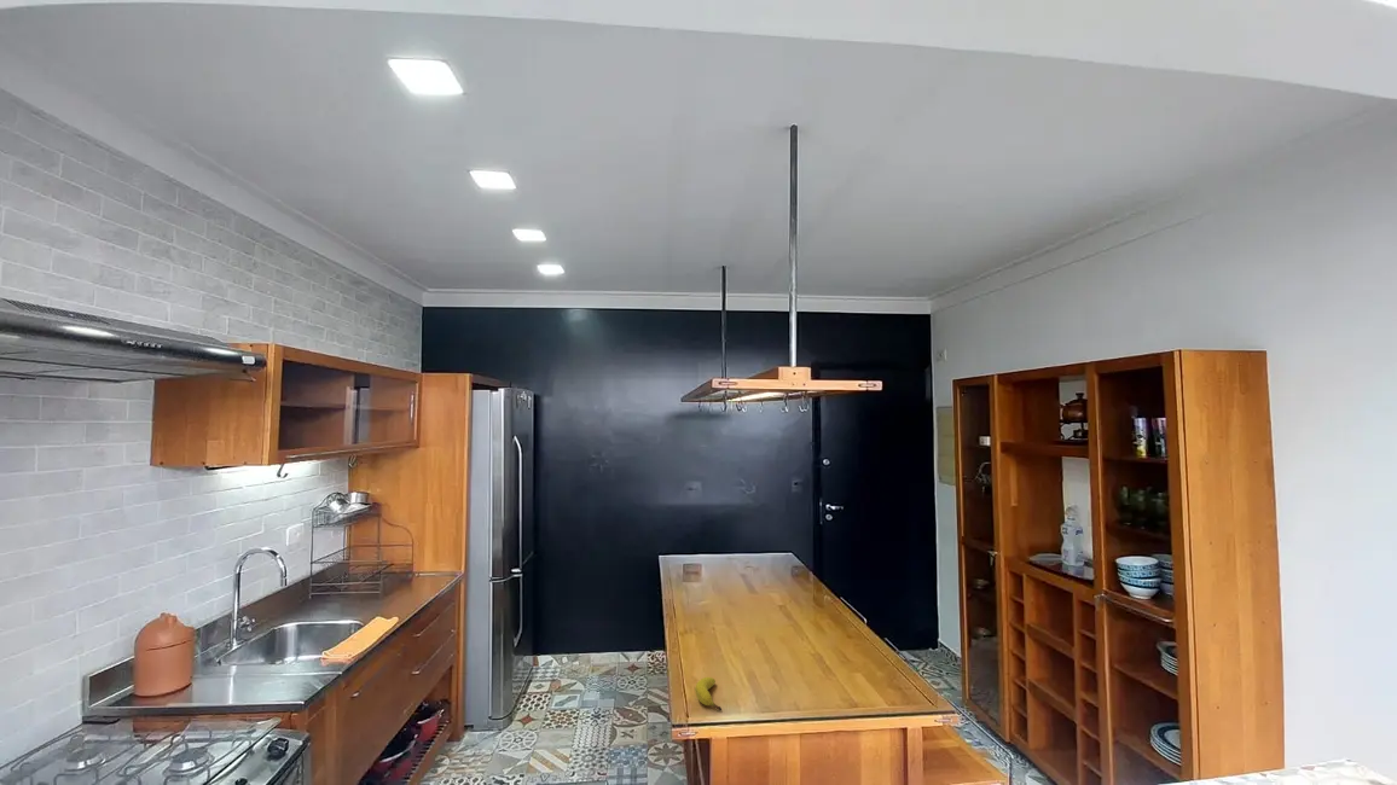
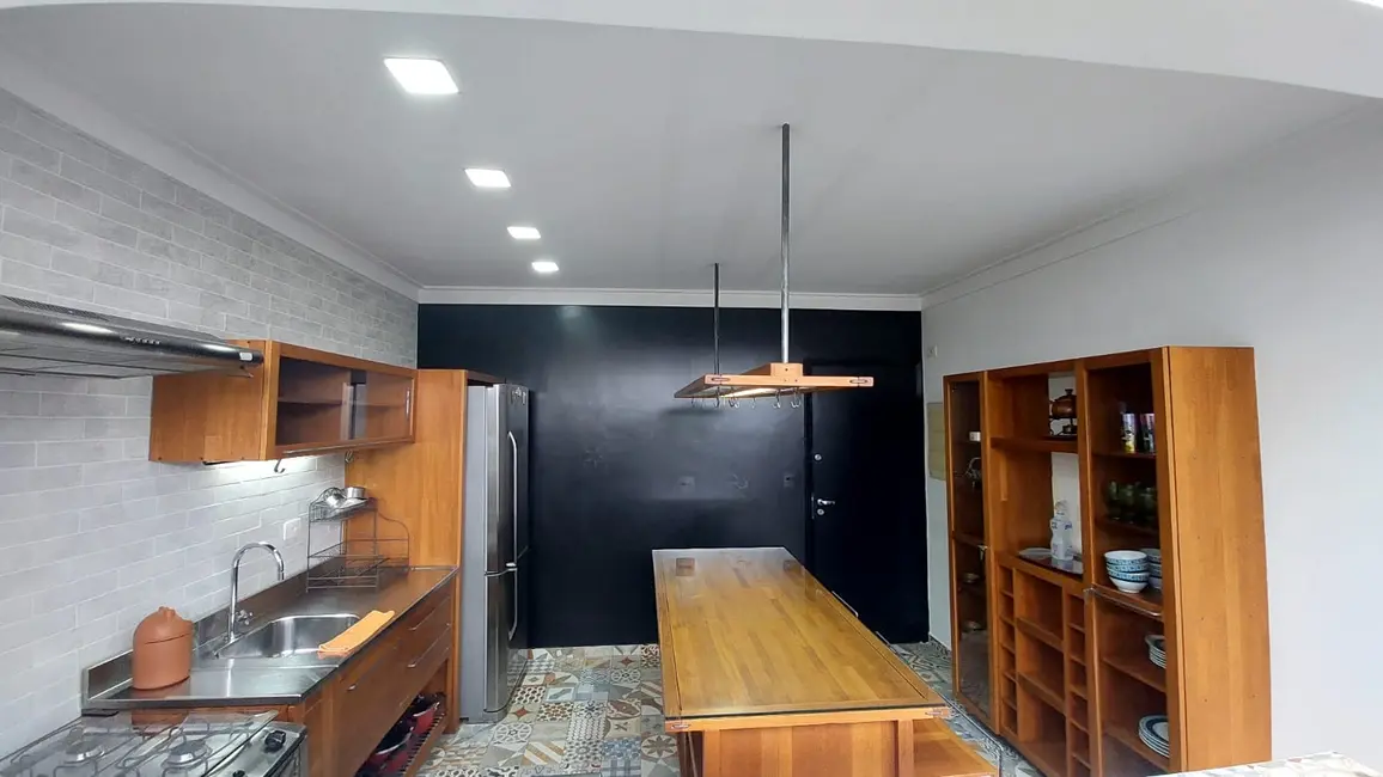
- fruit (707, 688)
